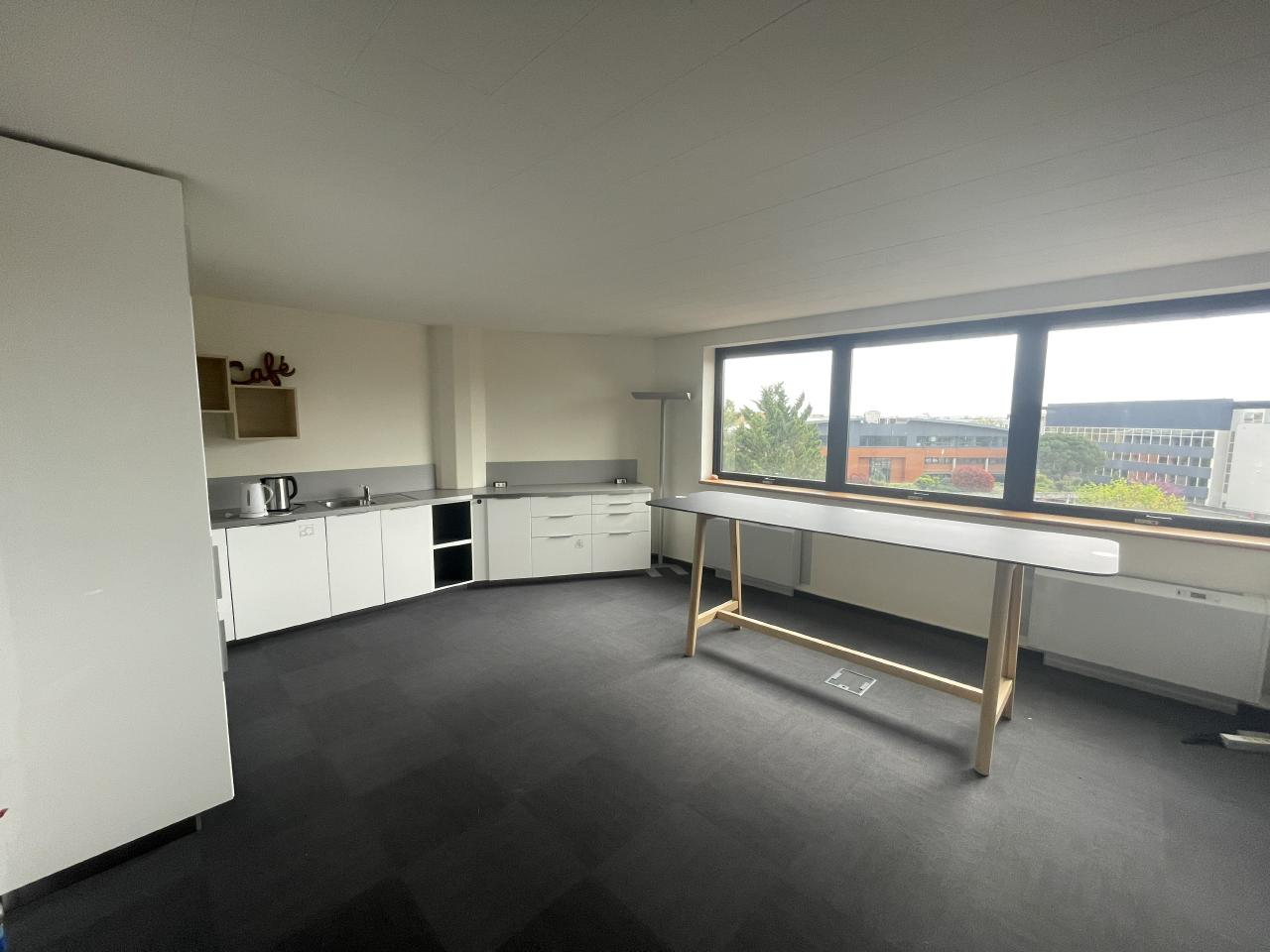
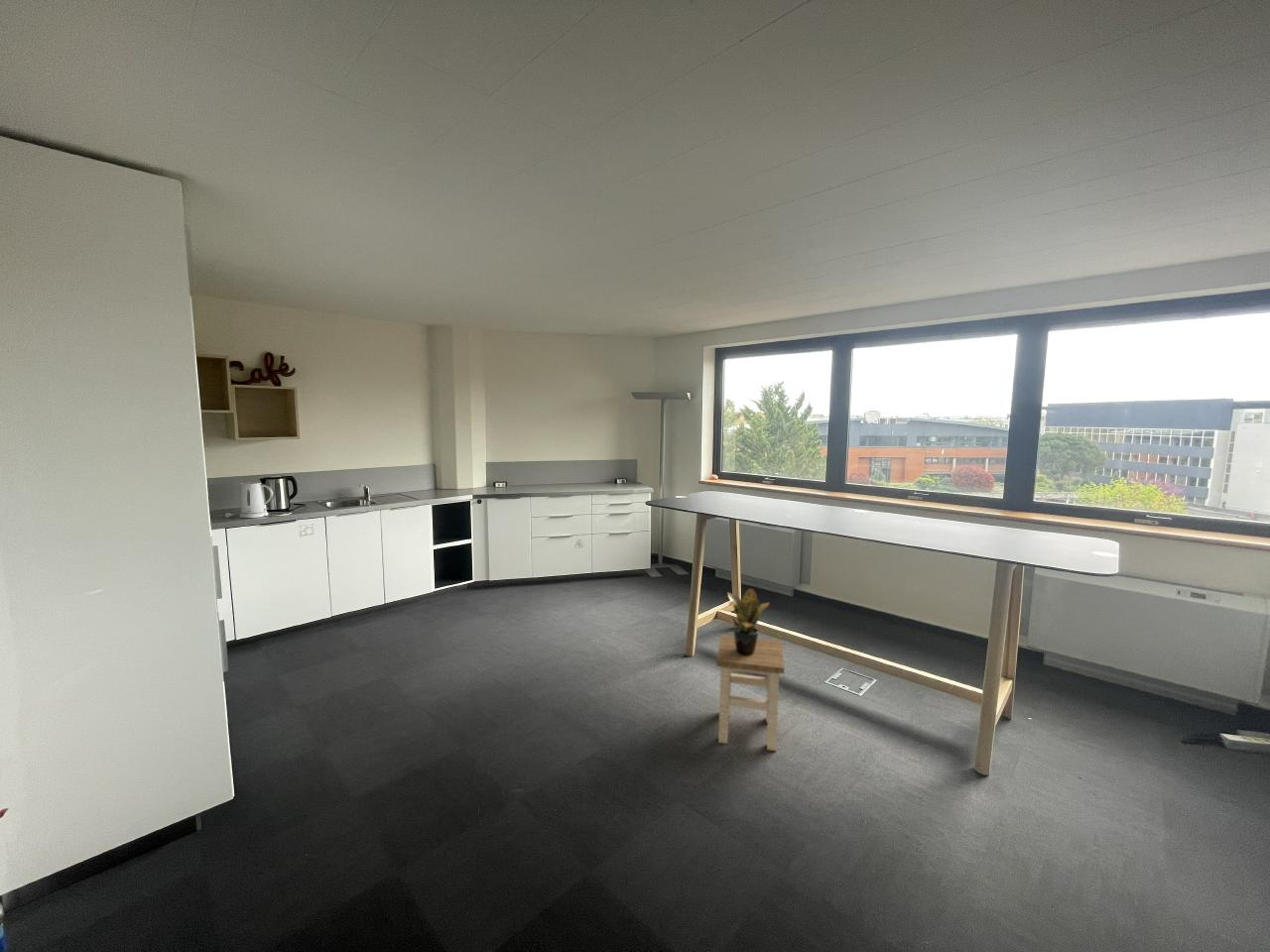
+ potted plant (744, 619)
+ stool (748, 684)
